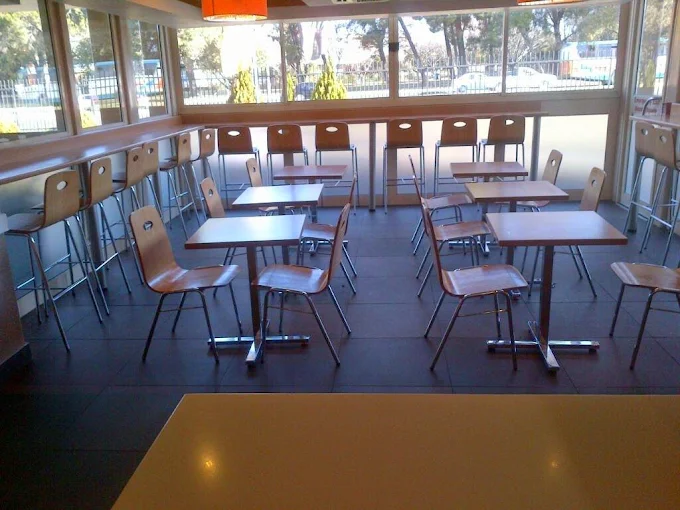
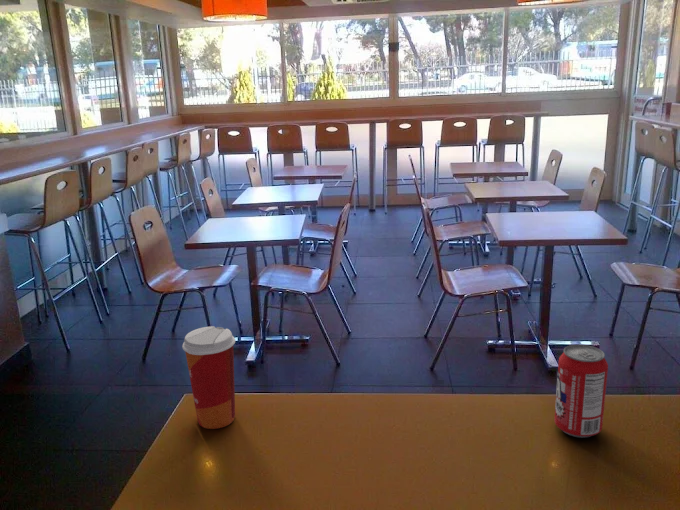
+ pop (580, 391)
+ paper cup (212, 378)
